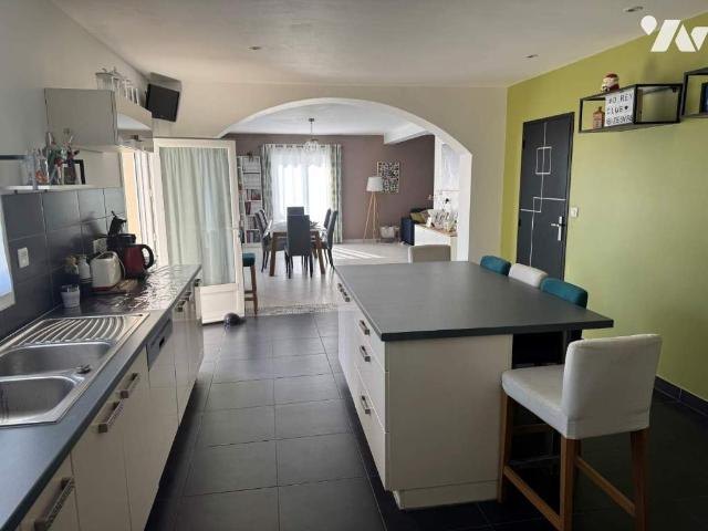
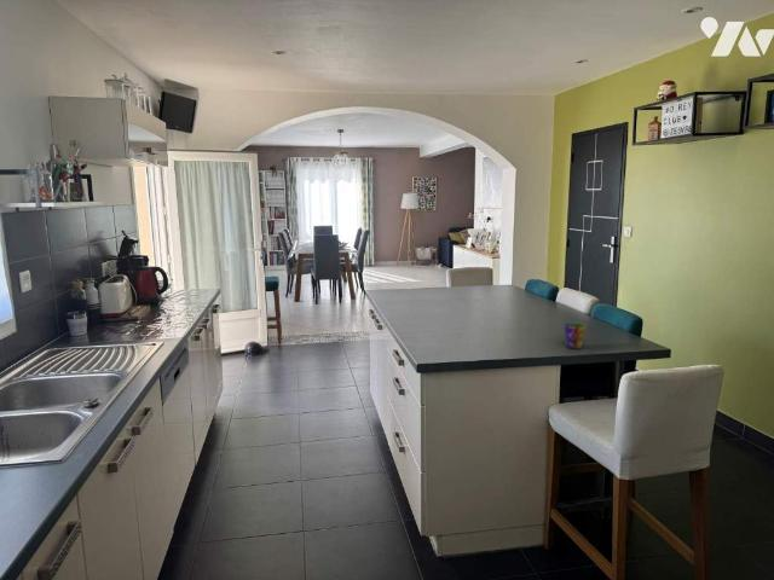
+ cup (573, 336)
